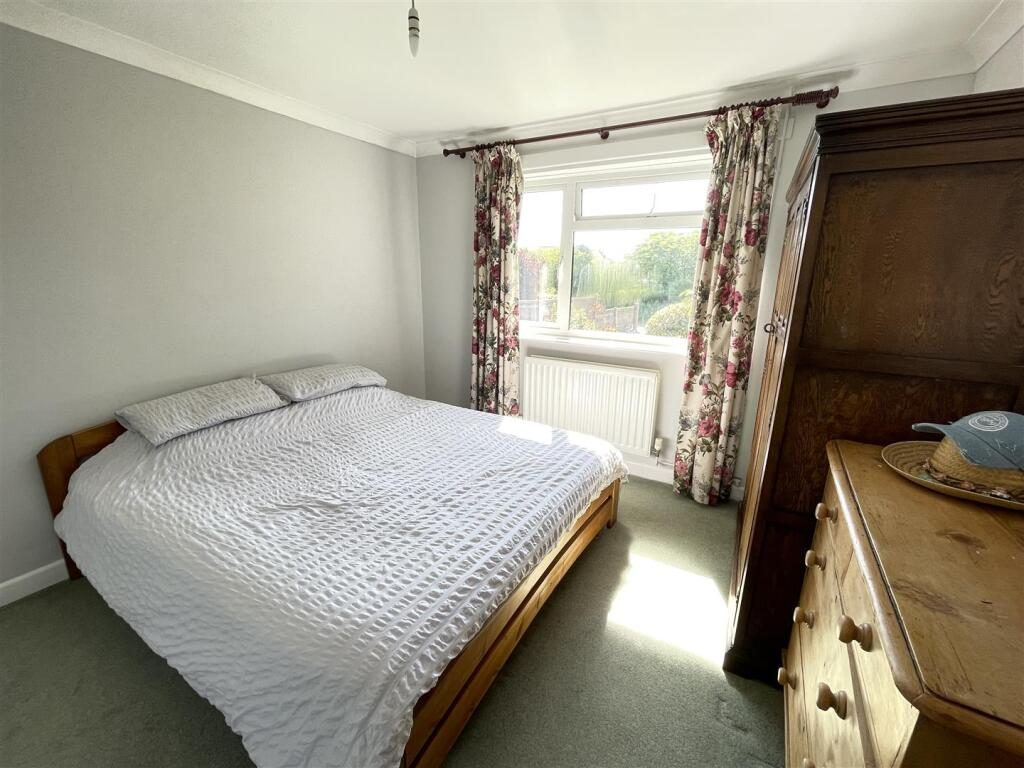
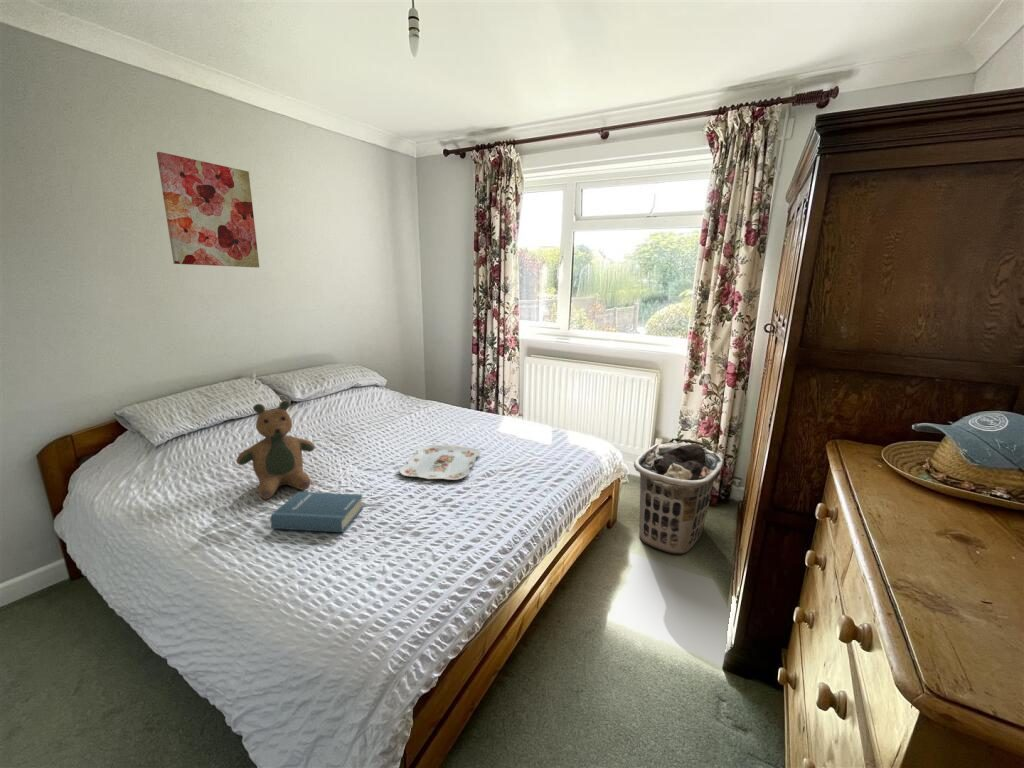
+ teddy bear (278, 446)
+ wall art (212, 215)
+ clothes hamper (676, 489)
+ serving tray (442, 461)
+ hardback book (319, 511)
